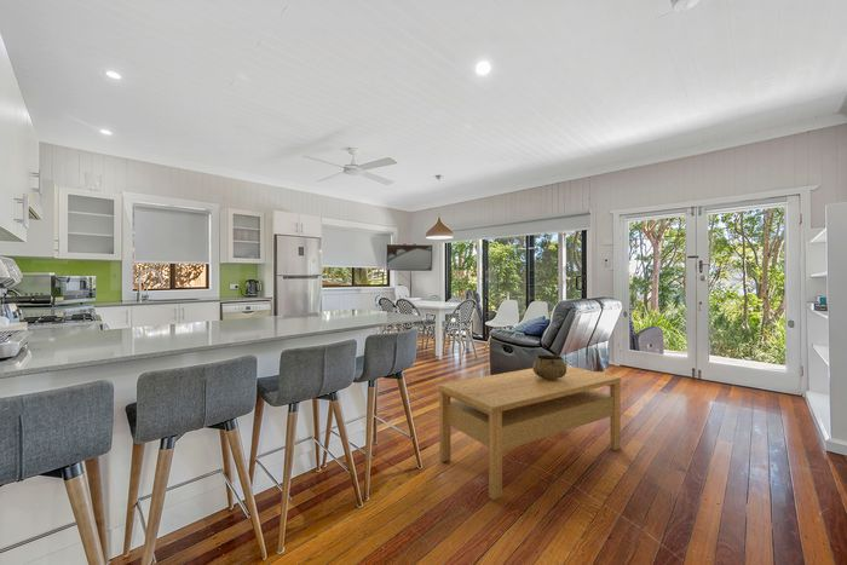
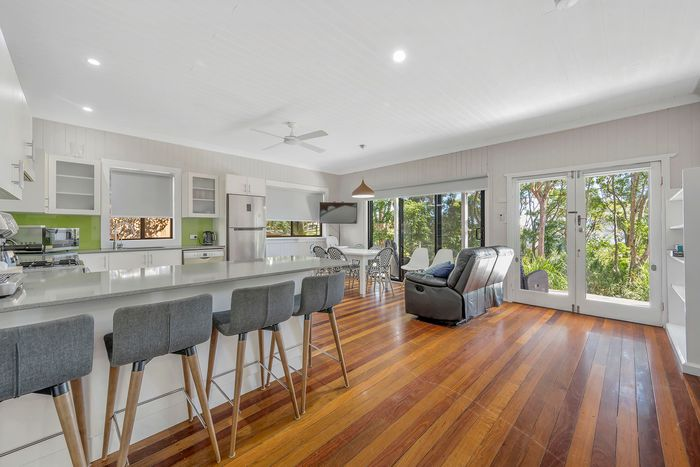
- decorative bowl (549, 367)
- coffee table (532, 417)
